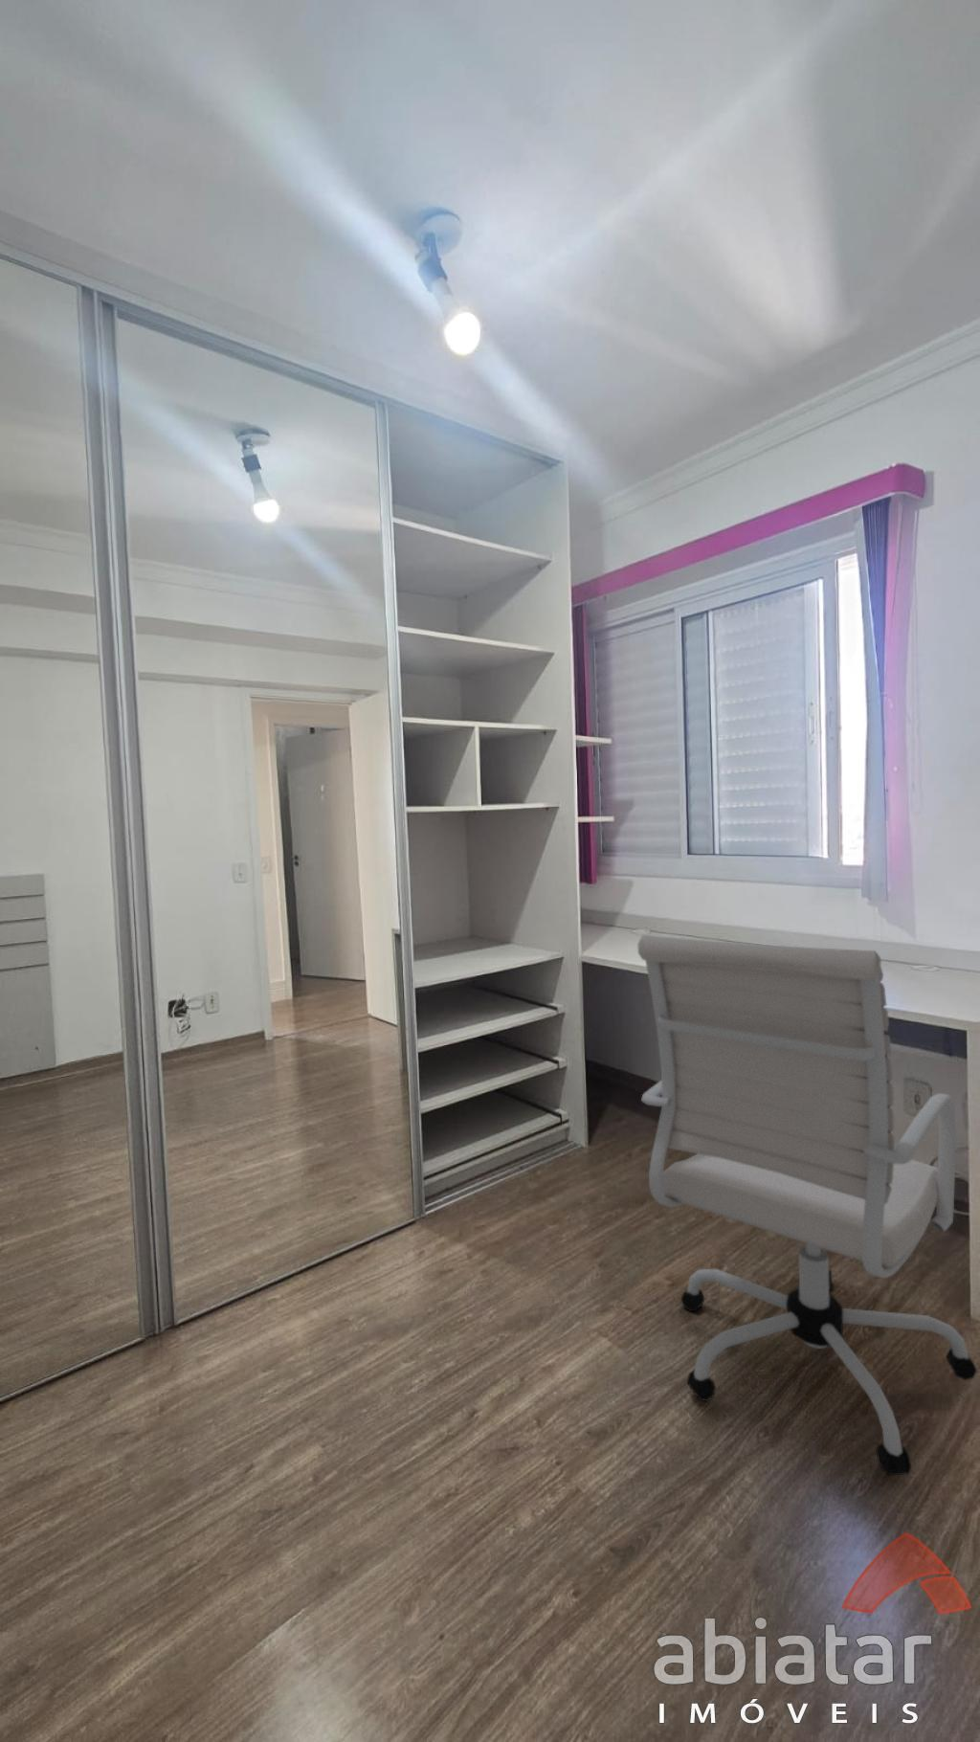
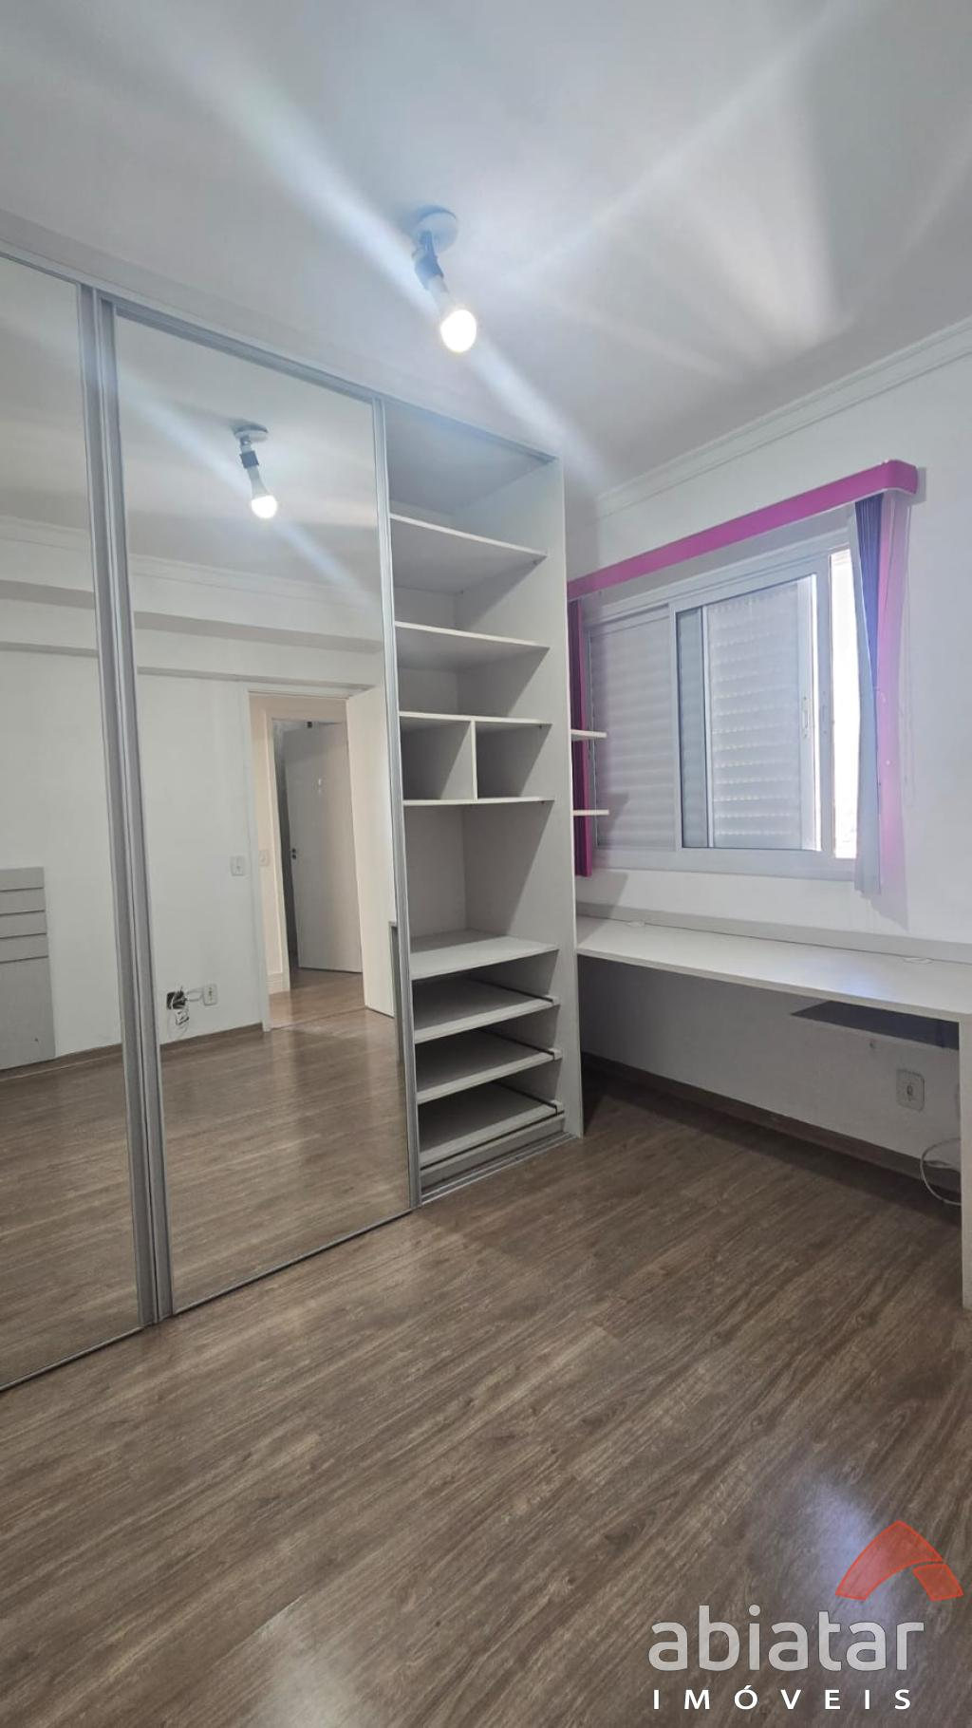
- office chair (803, 1144)
